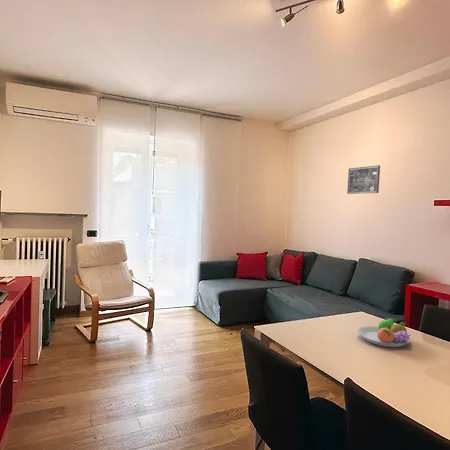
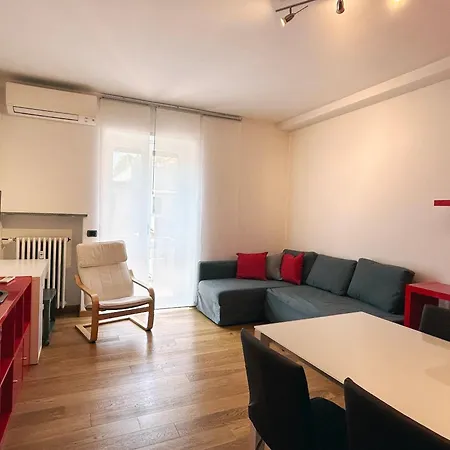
- fruit bowl (385, 329)
- wall art (362, 180)
